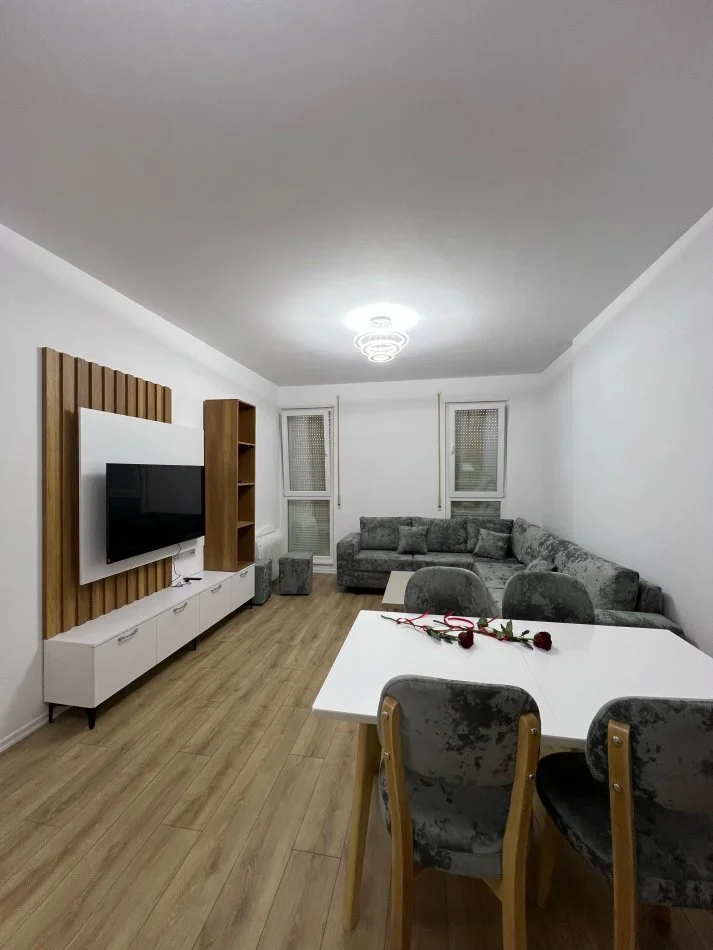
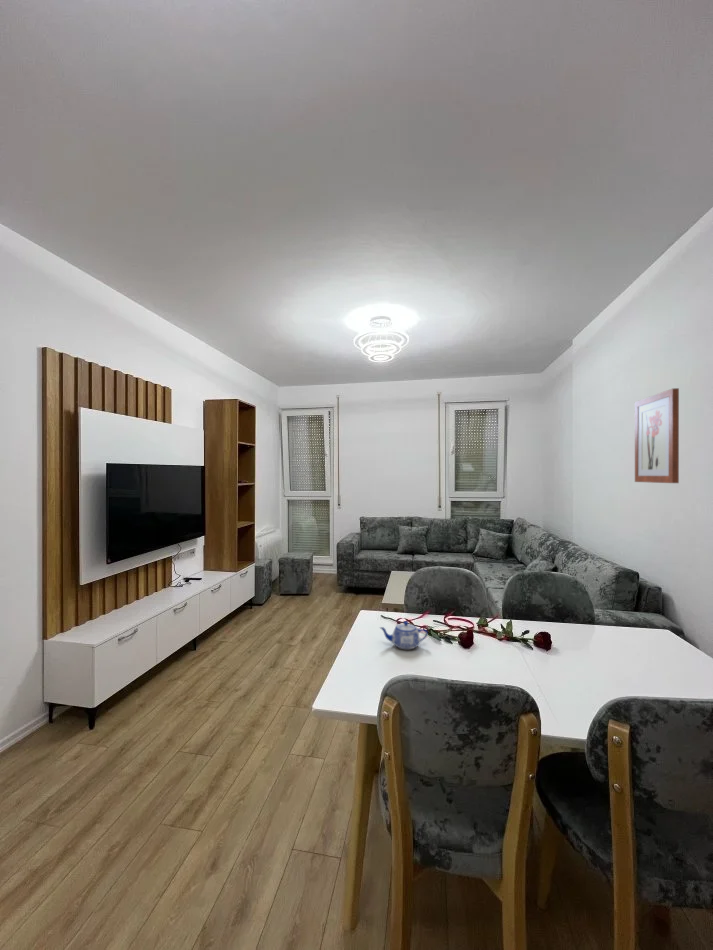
+ teapot (403, 633)
+ wall art (654, 439)
